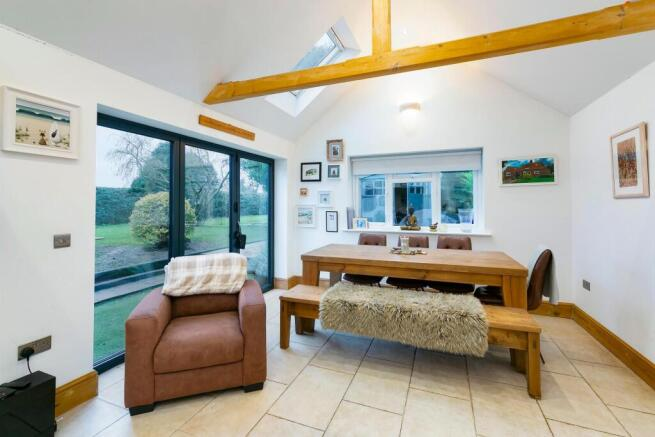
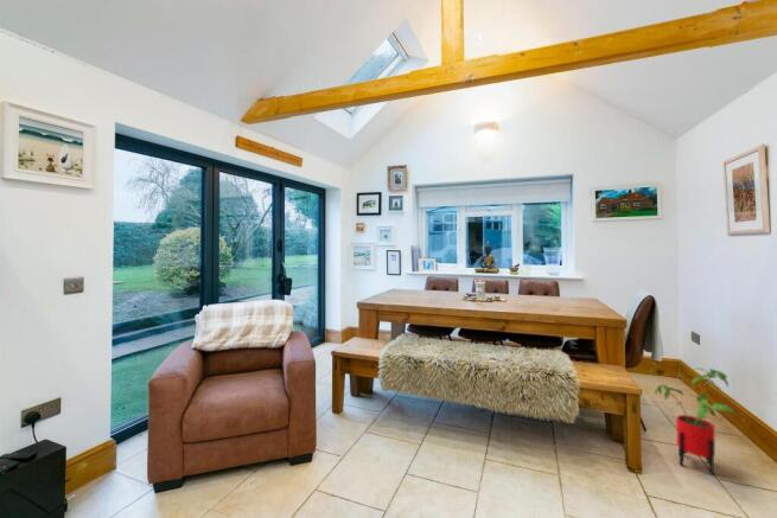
+ house plant (700, 416)
